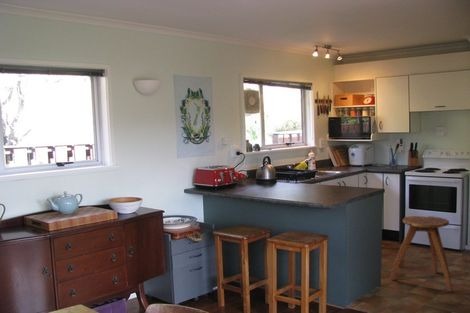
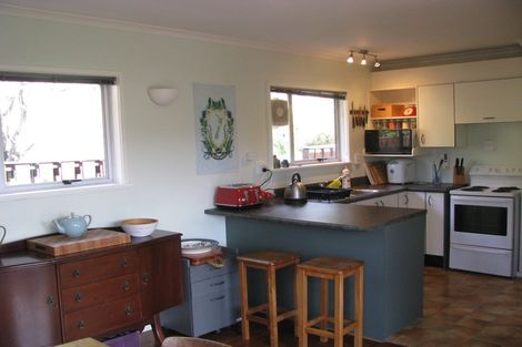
- stool (431, 250)
